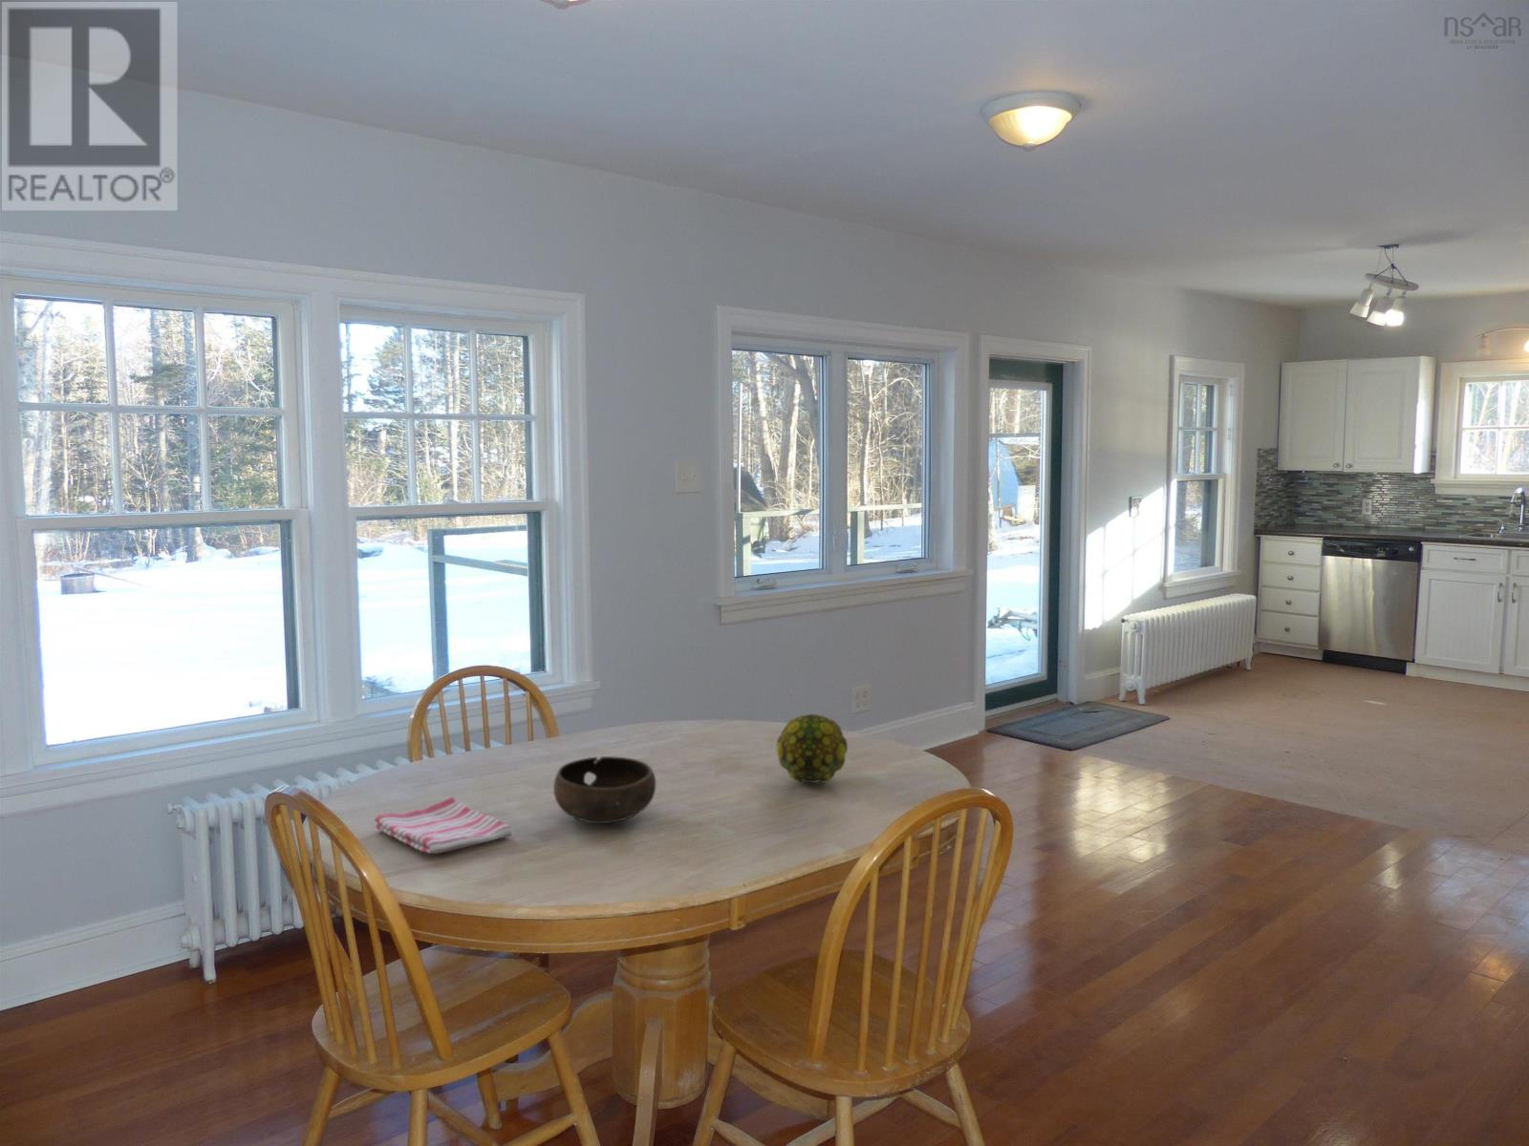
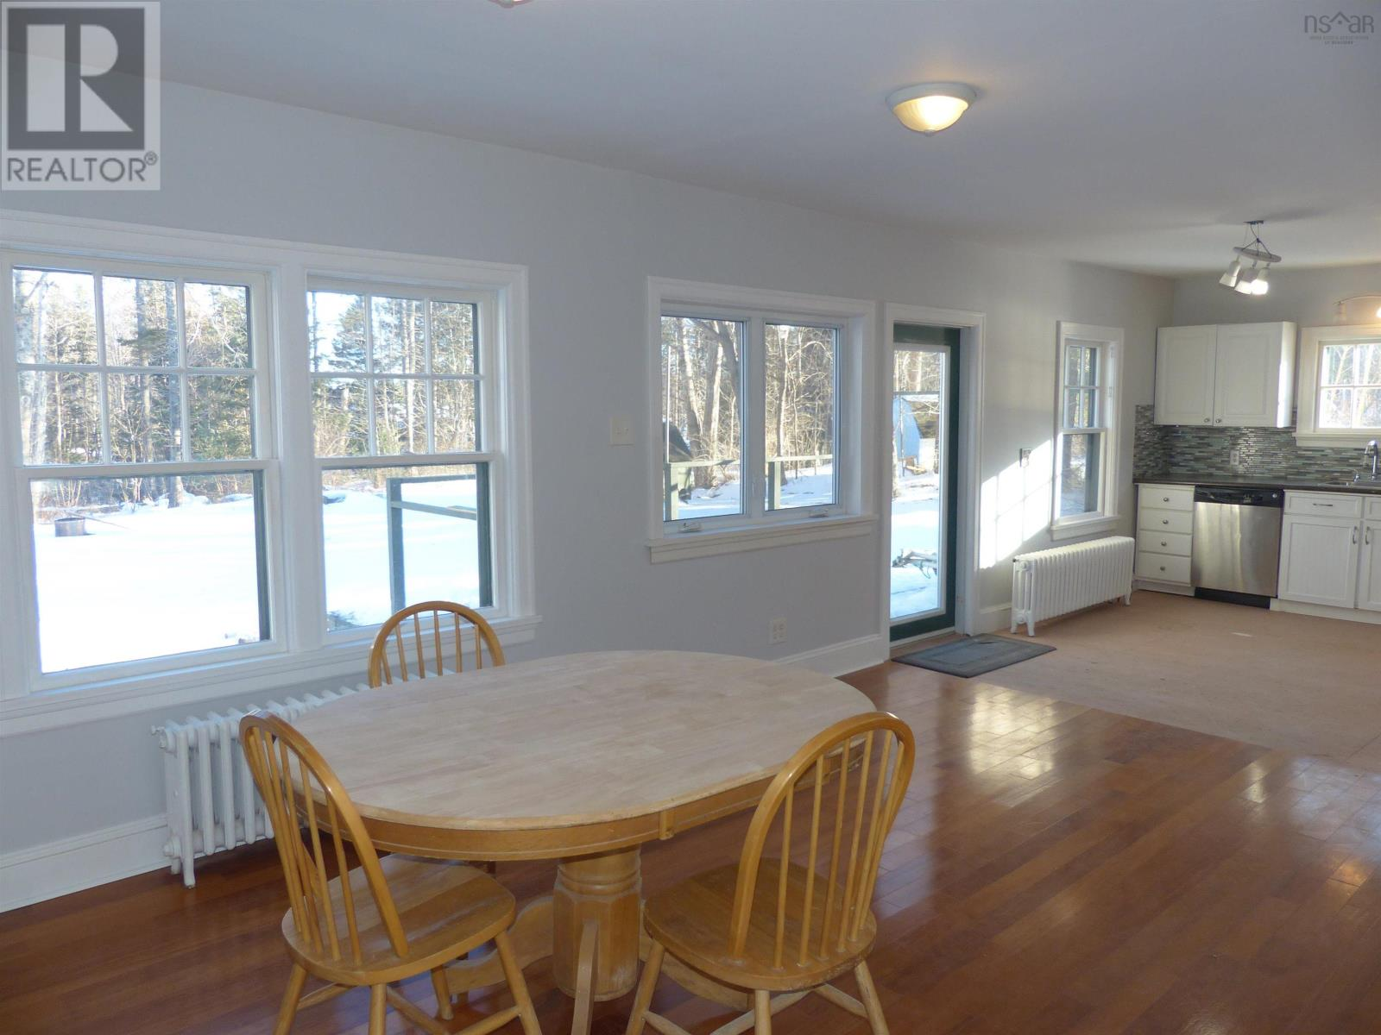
- decorative ball (811, 748)
- bowl (604, 792)
- dish towel (443, 825)
